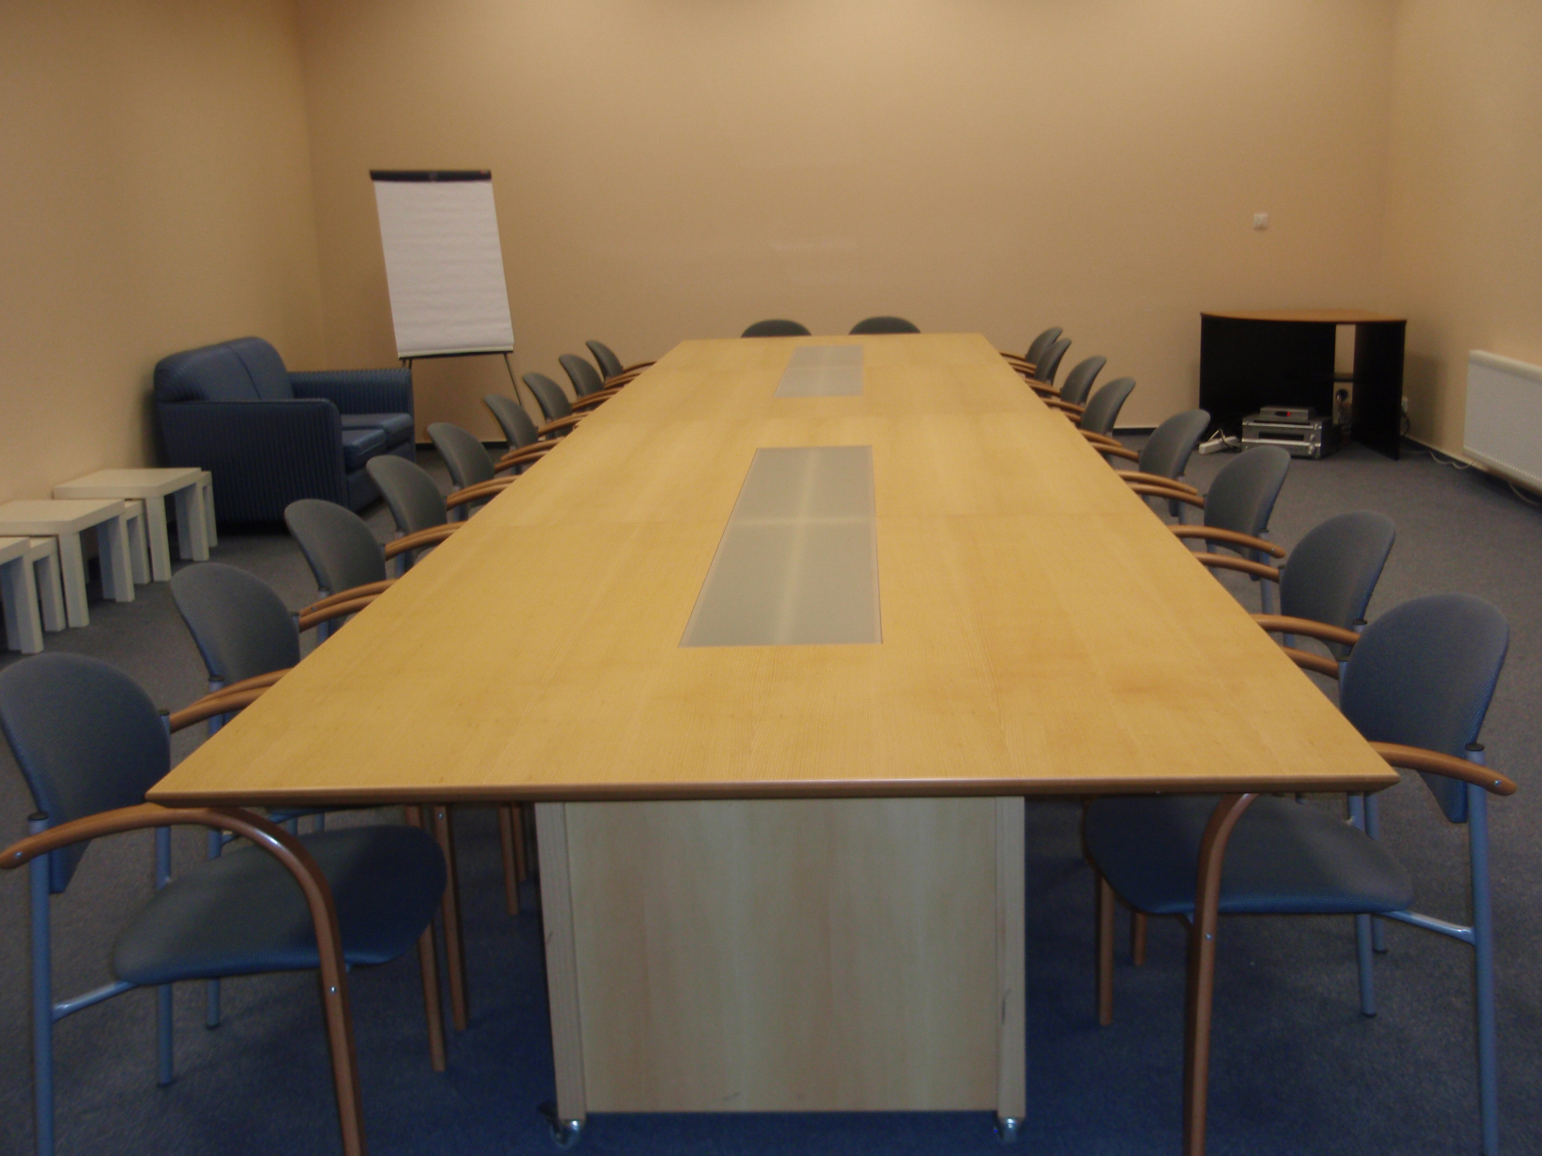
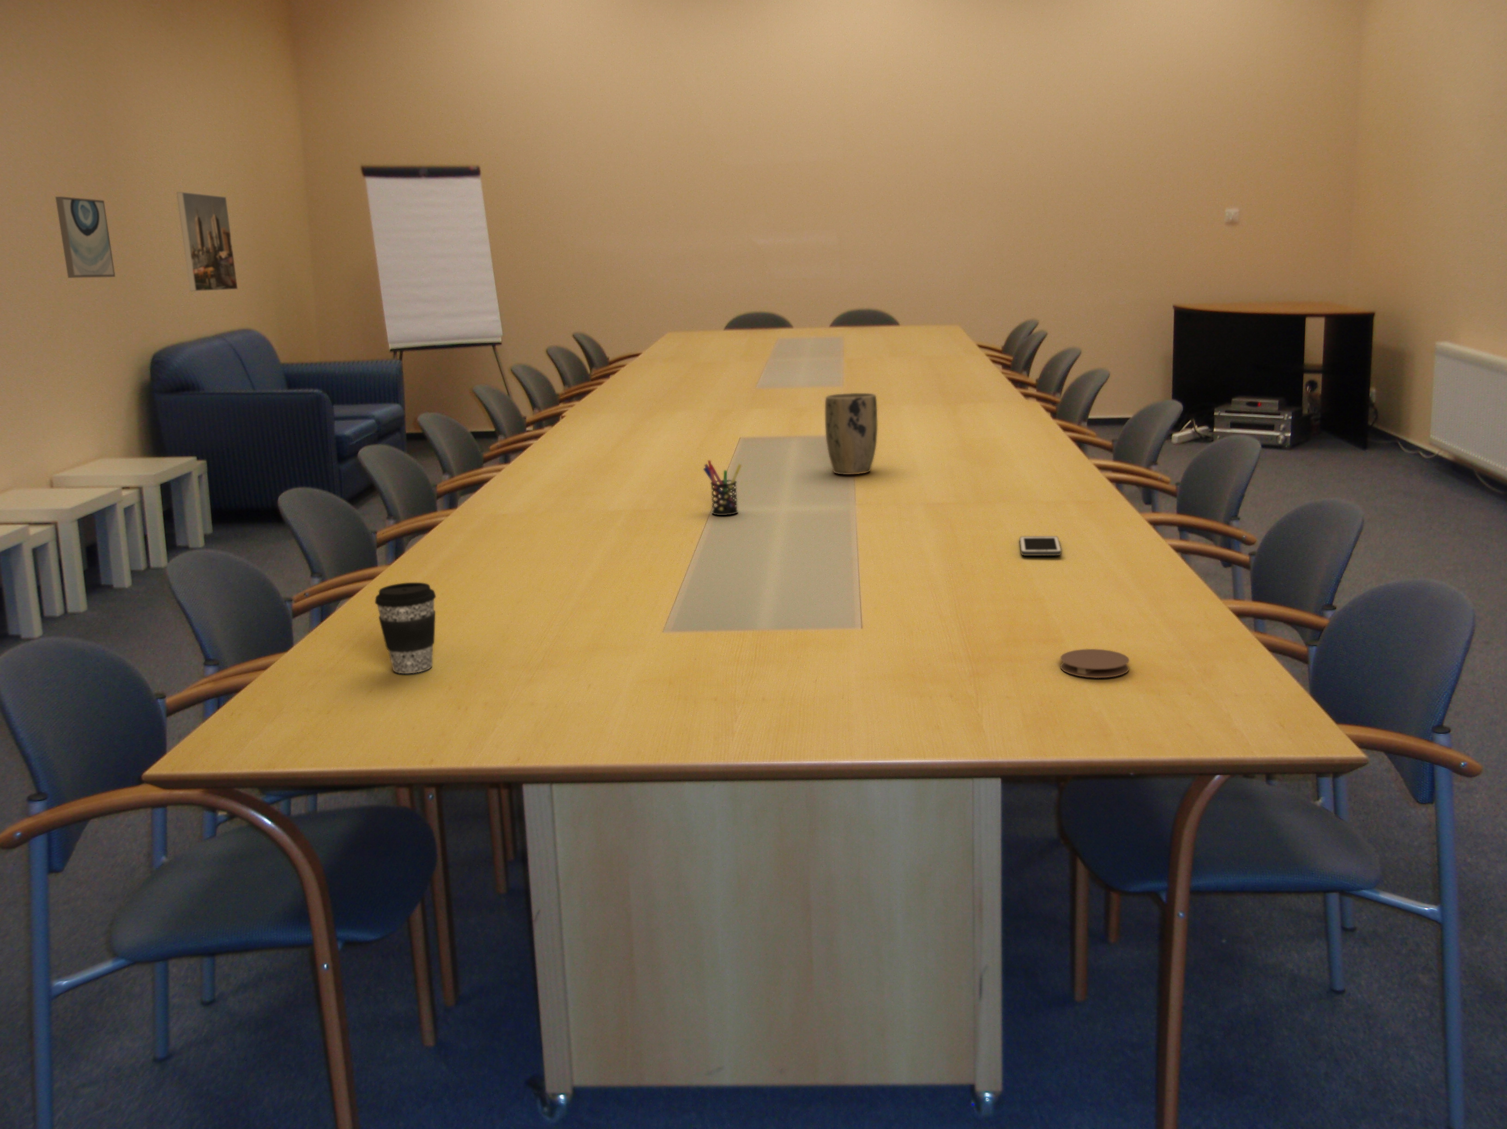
+ coaster (1094, 663)
+ pen holder (723, 486)
+ cell phone (1039, 546)
+ plant pot (851, 434)
+ wall art (87, 238)
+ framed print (208, 243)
+ coffee cup (408, 629)
